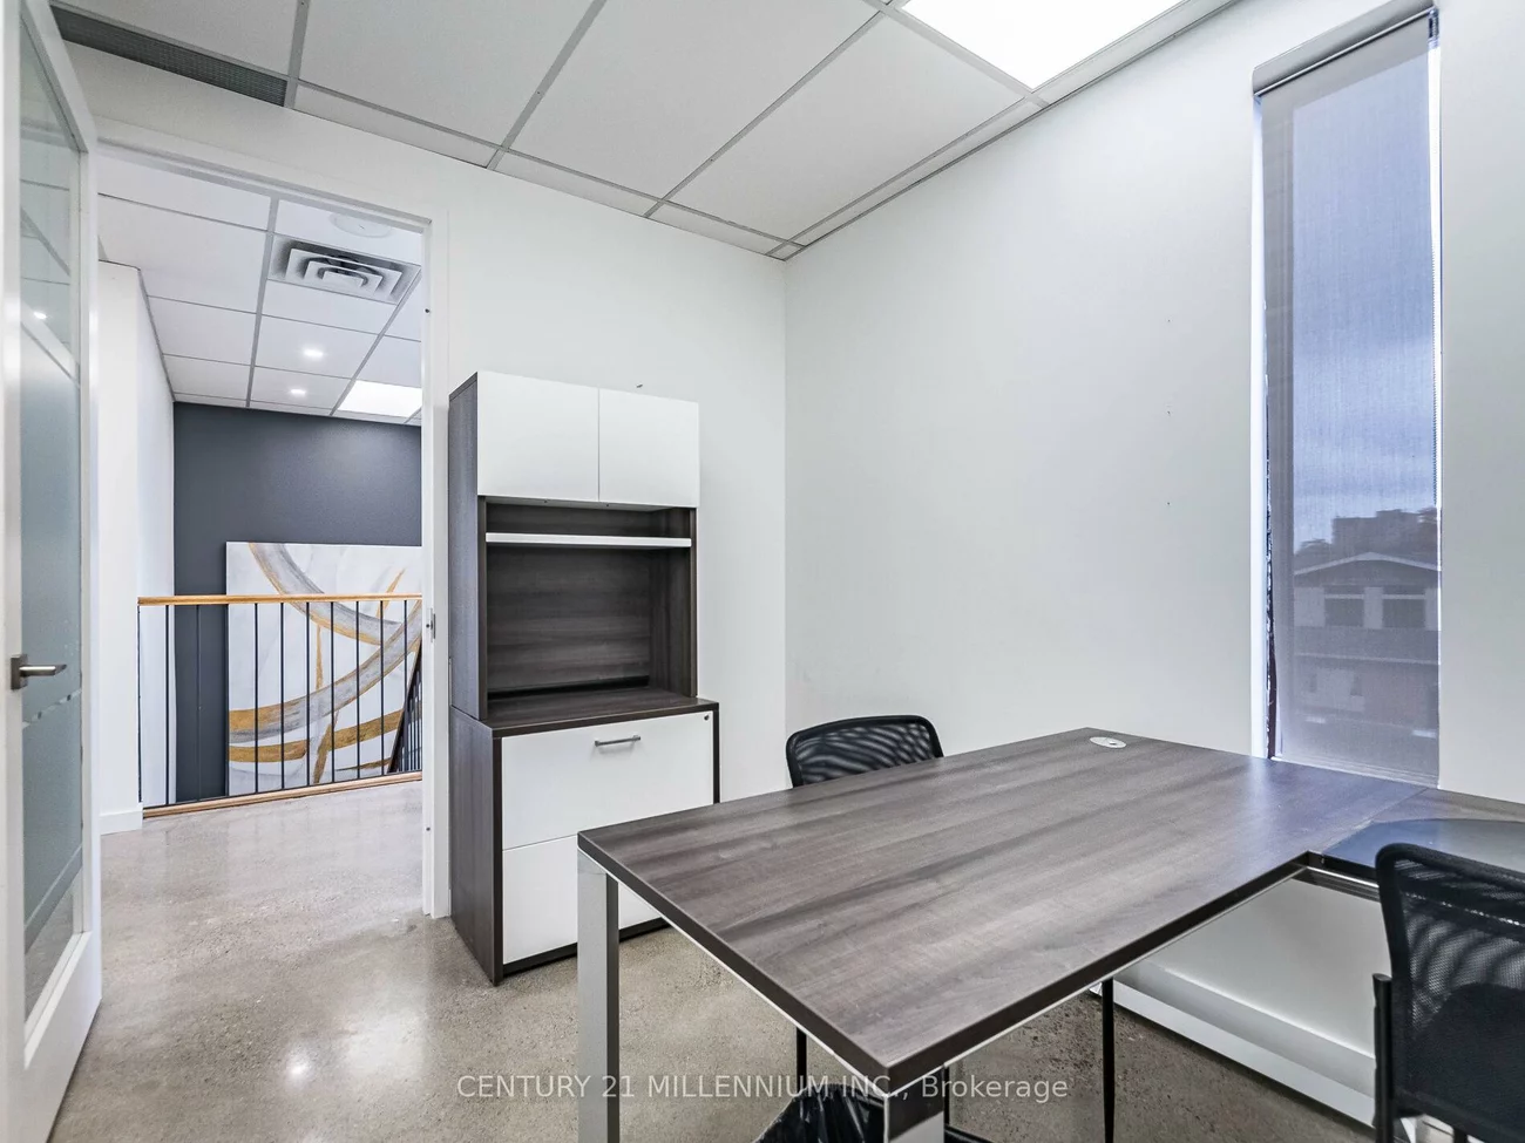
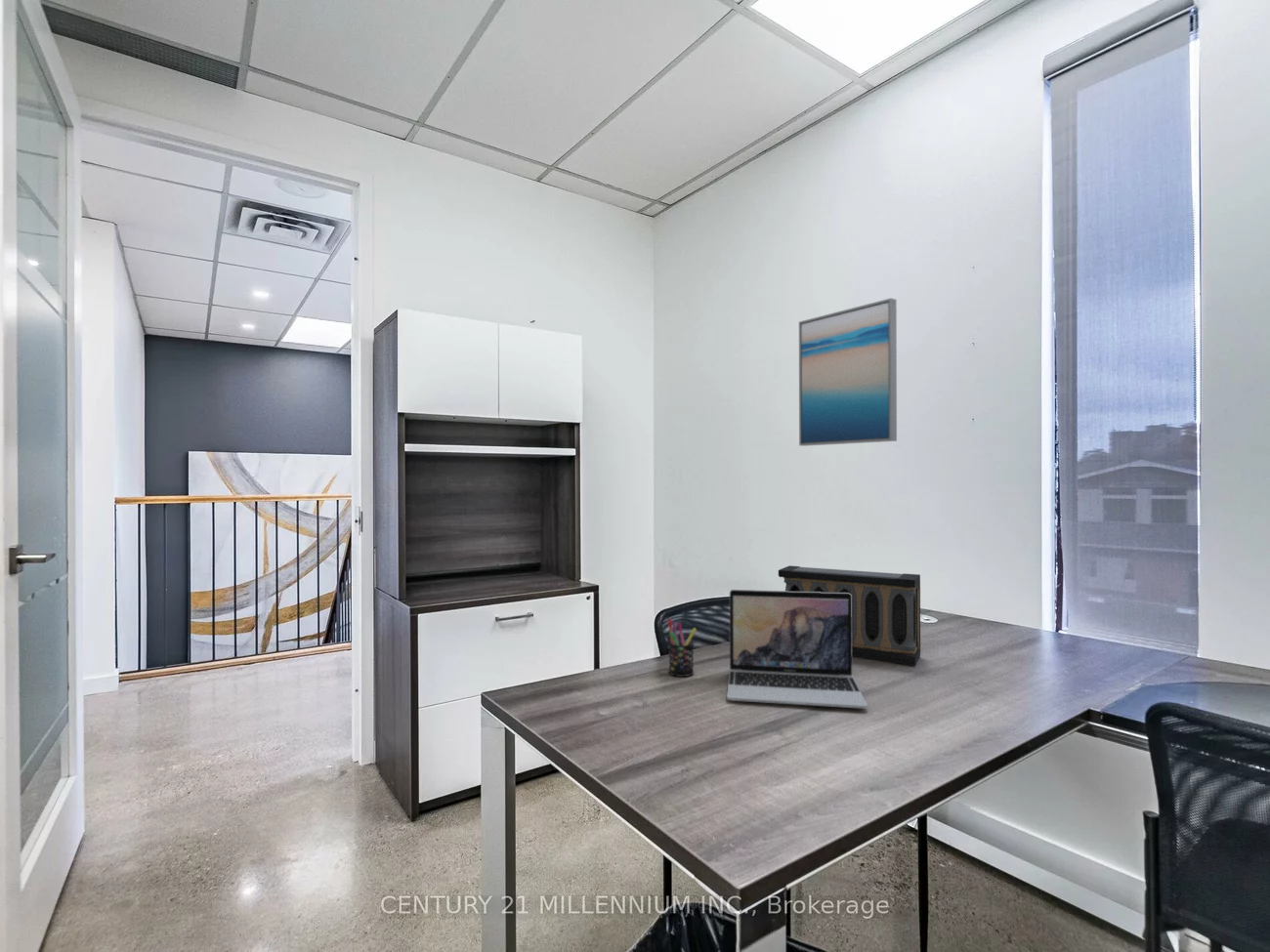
+ speaker (852, 611)
+ pen holder (678, 646)
+ laptop (792, 644)
+ wall art (844, 377)
